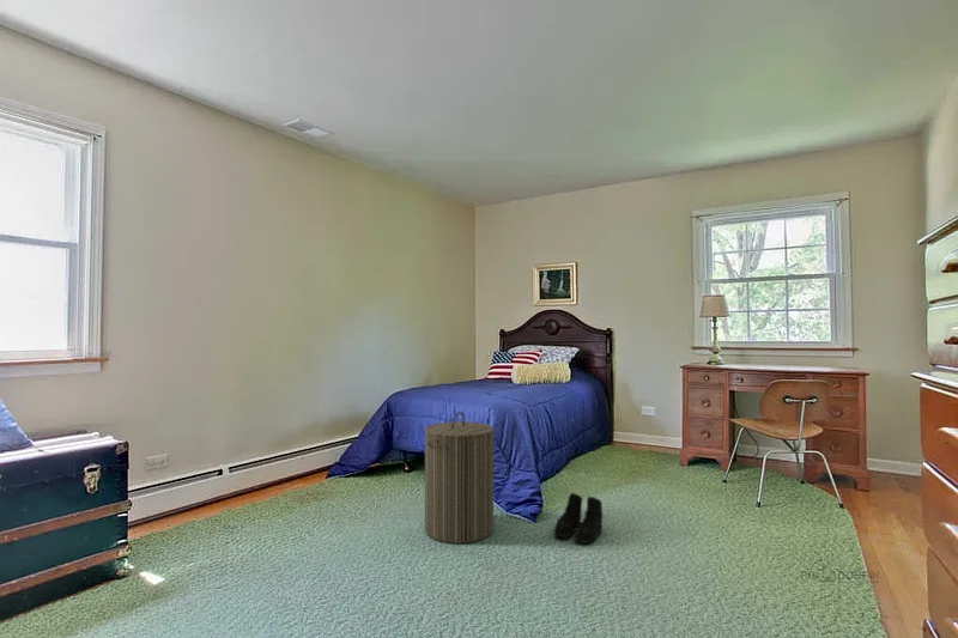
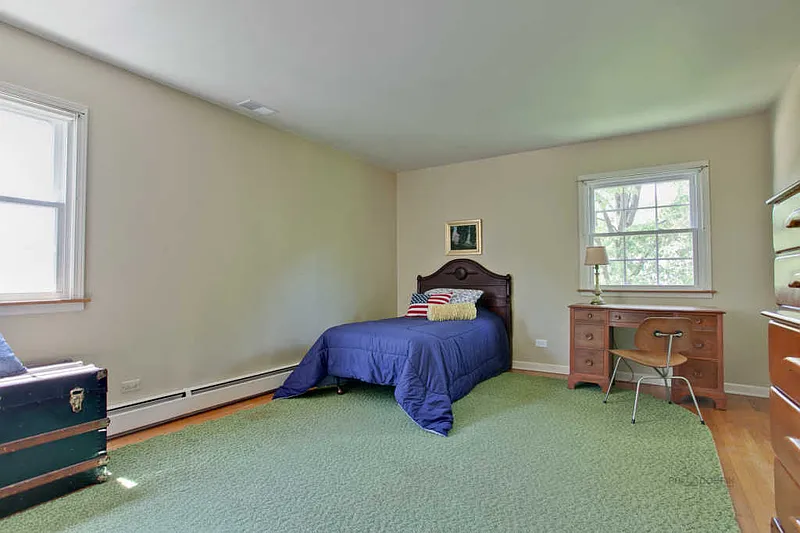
- laundry hamper (459, 470)
- boots (578, 515)
